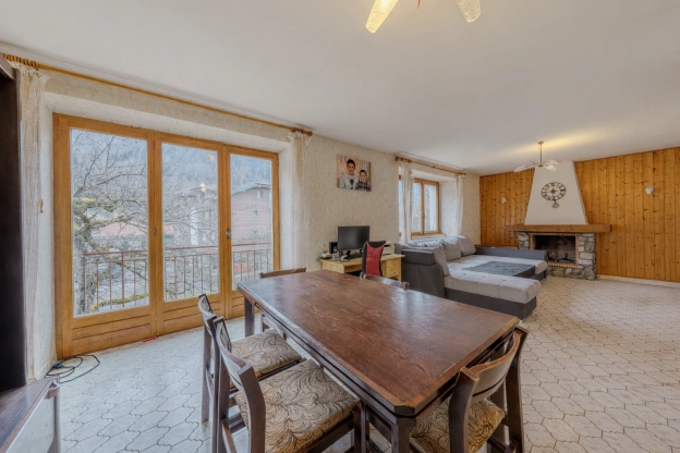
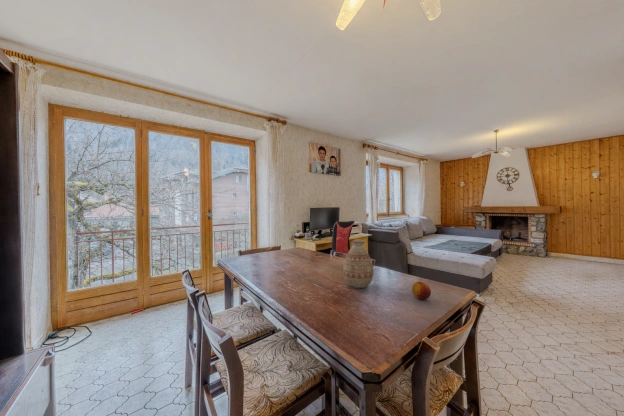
+ vase (358, 263)
+ fruit (421, 290)
